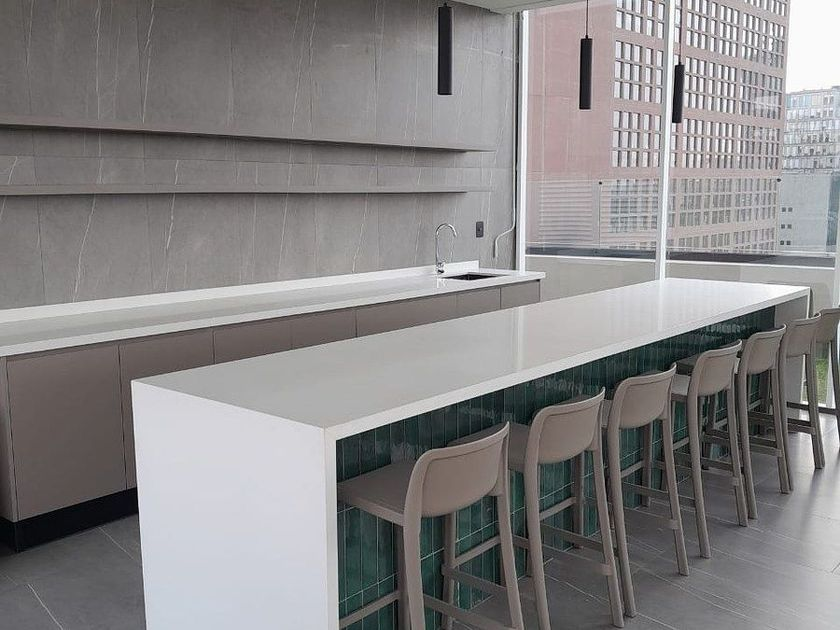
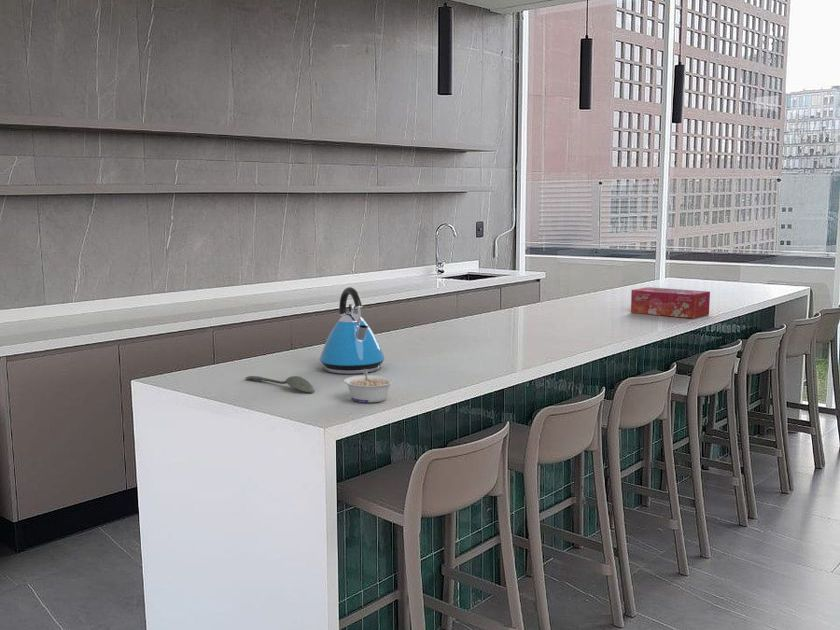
+ spoon (276, 380)
+ legume (367, 387)
+ kettle (350, 327)
+ tissue box (669, 302)
